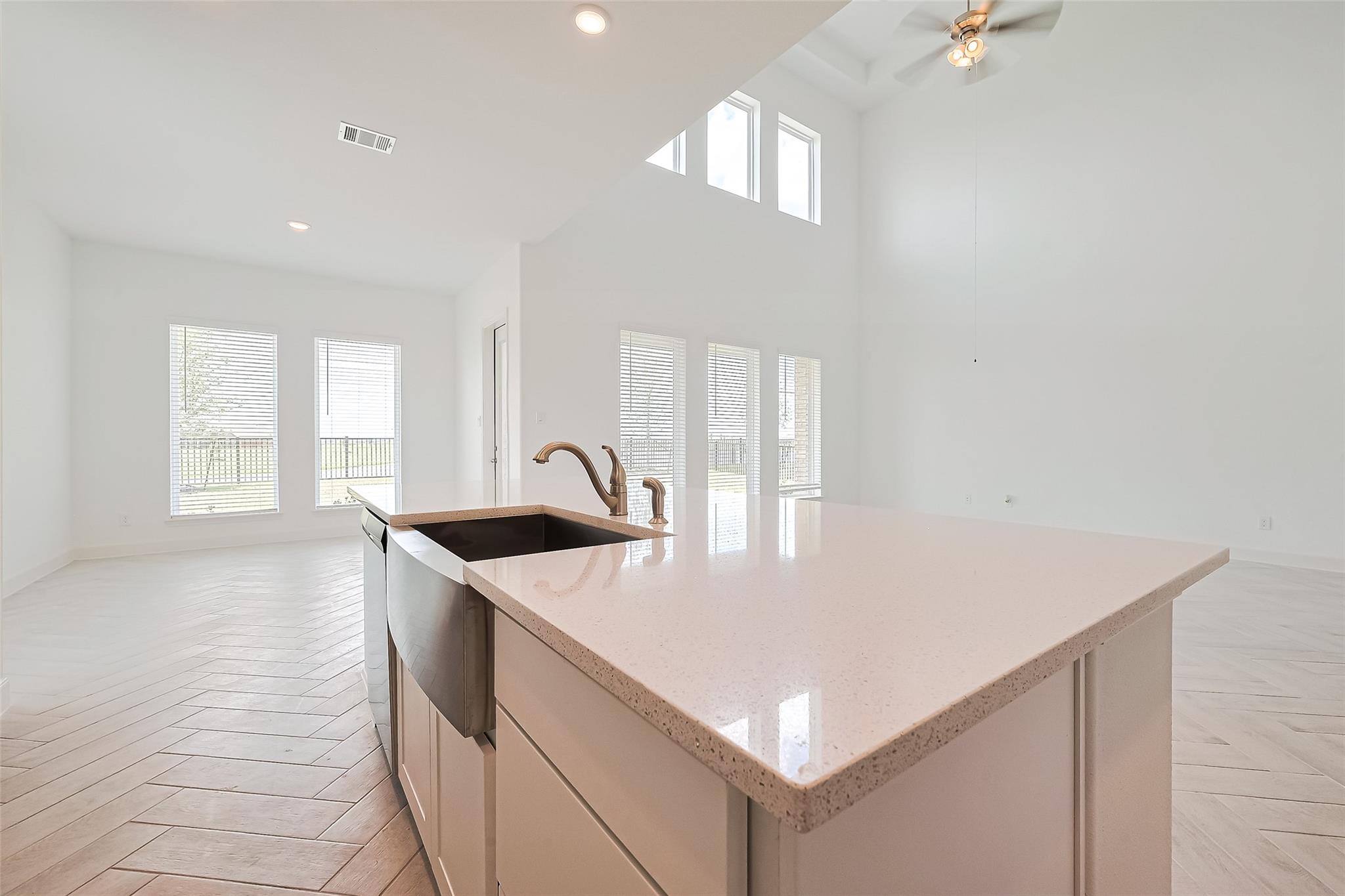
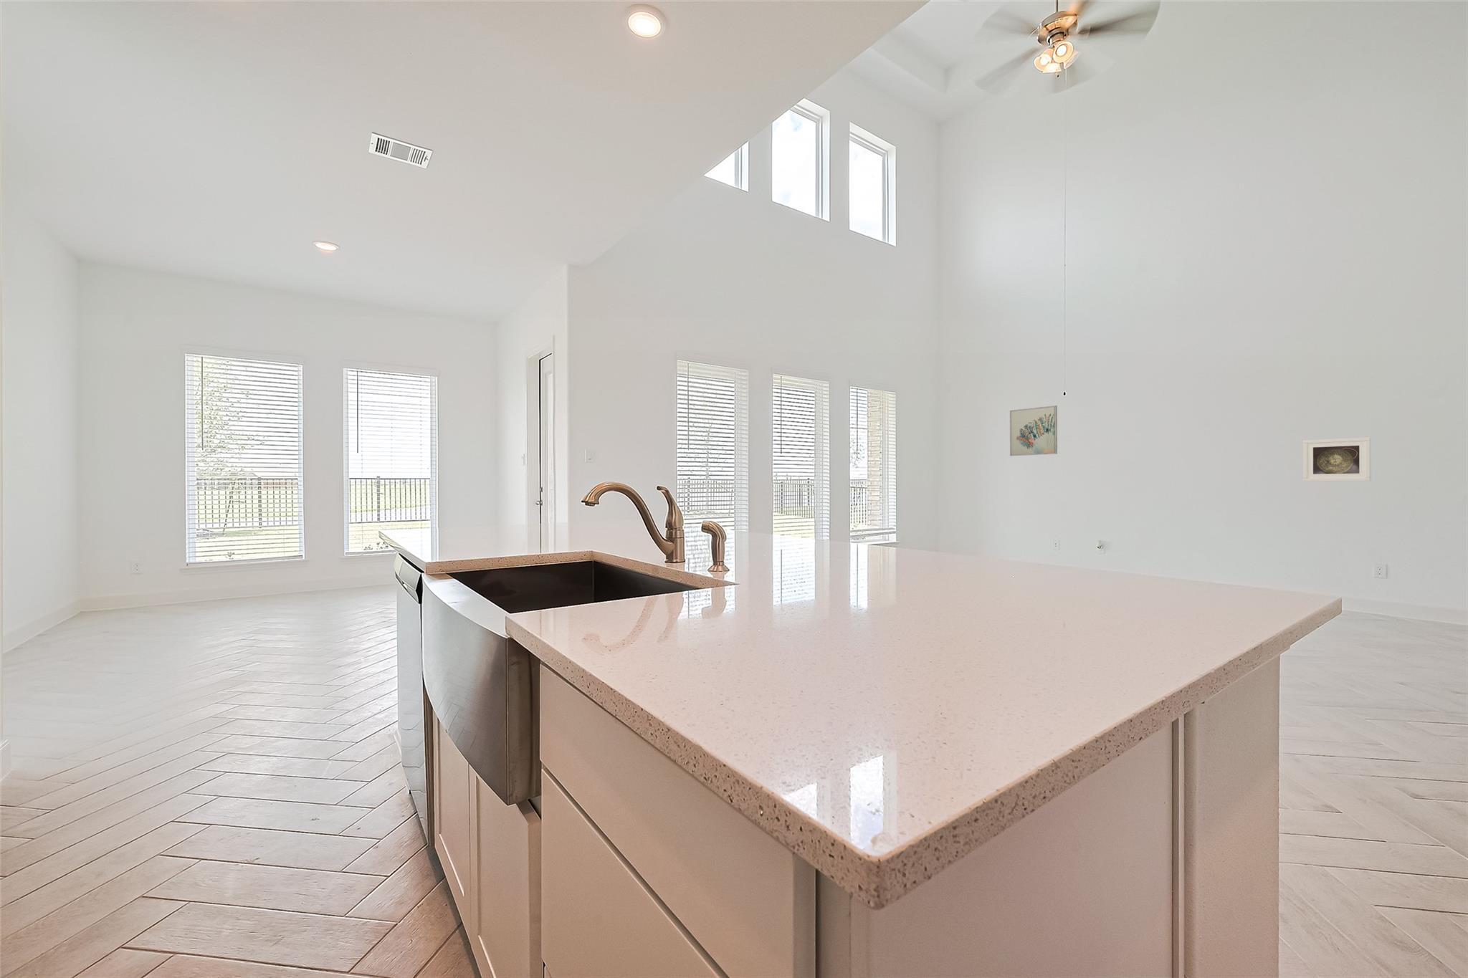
+ wall art (1033, 431)
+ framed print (1336, 460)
